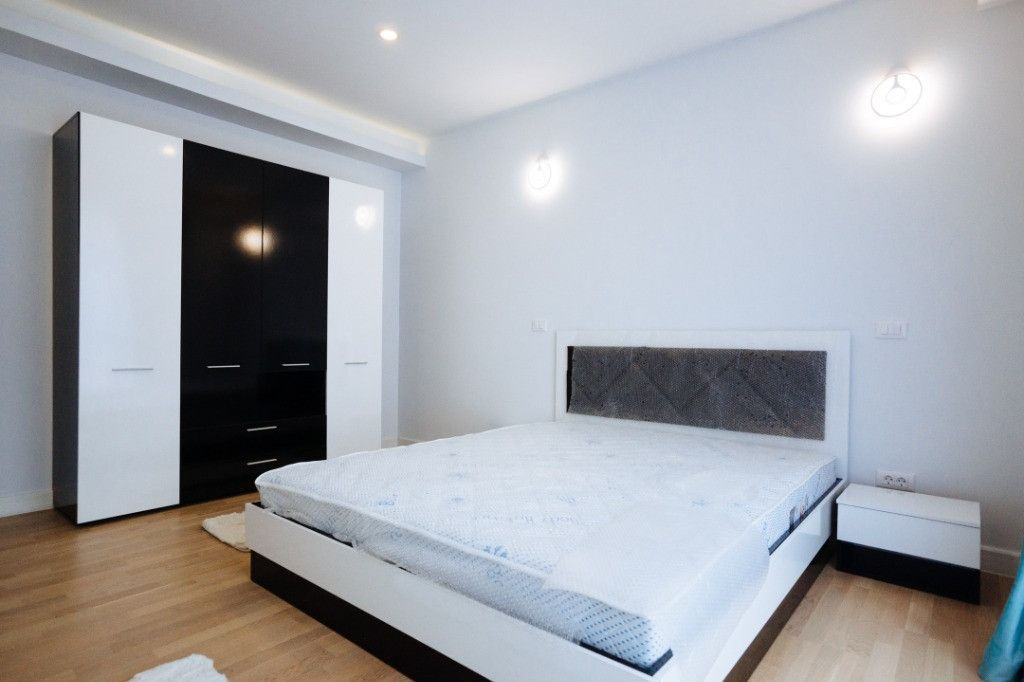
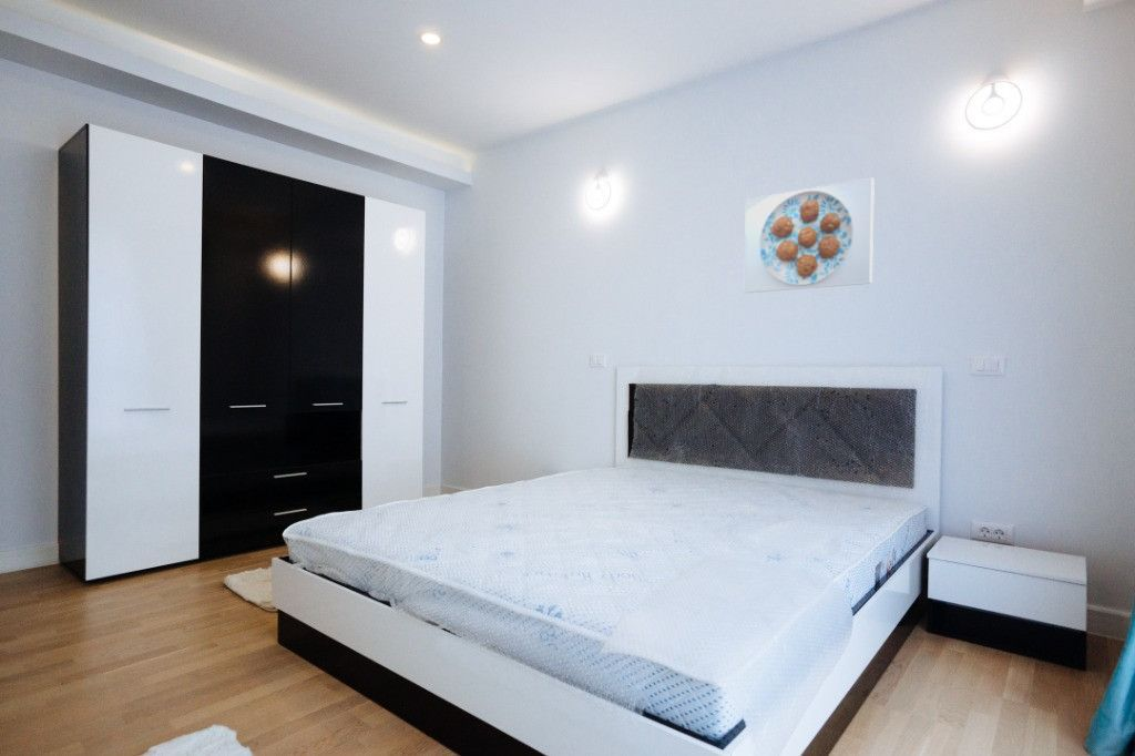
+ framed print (805, 238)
